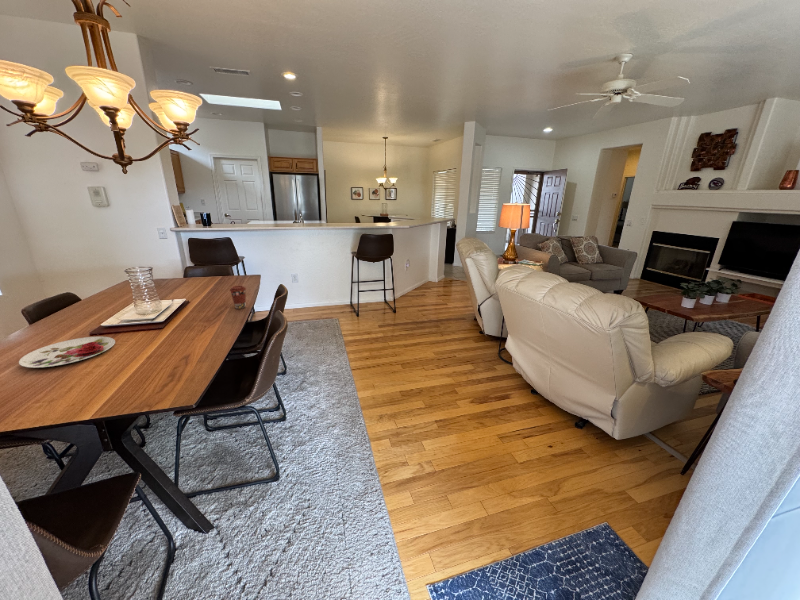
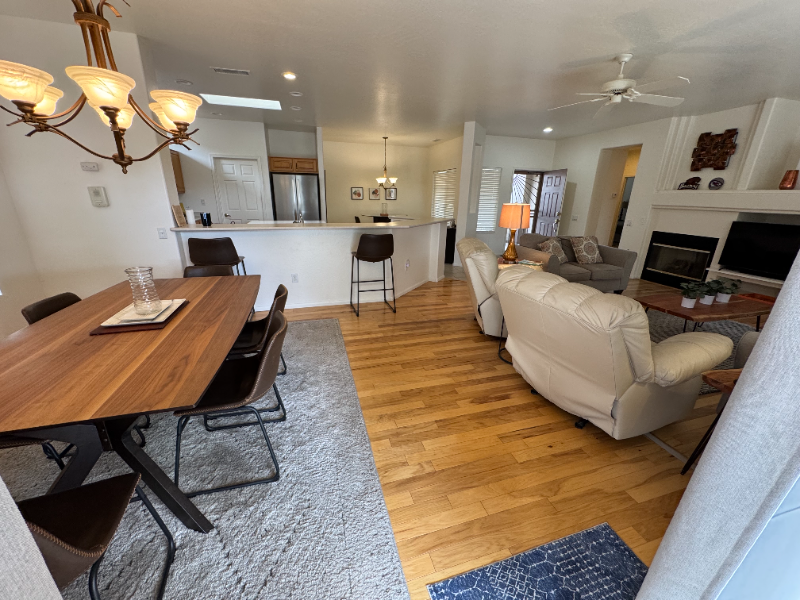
- coffee cup (239, 297)
- plate (70, 350)
